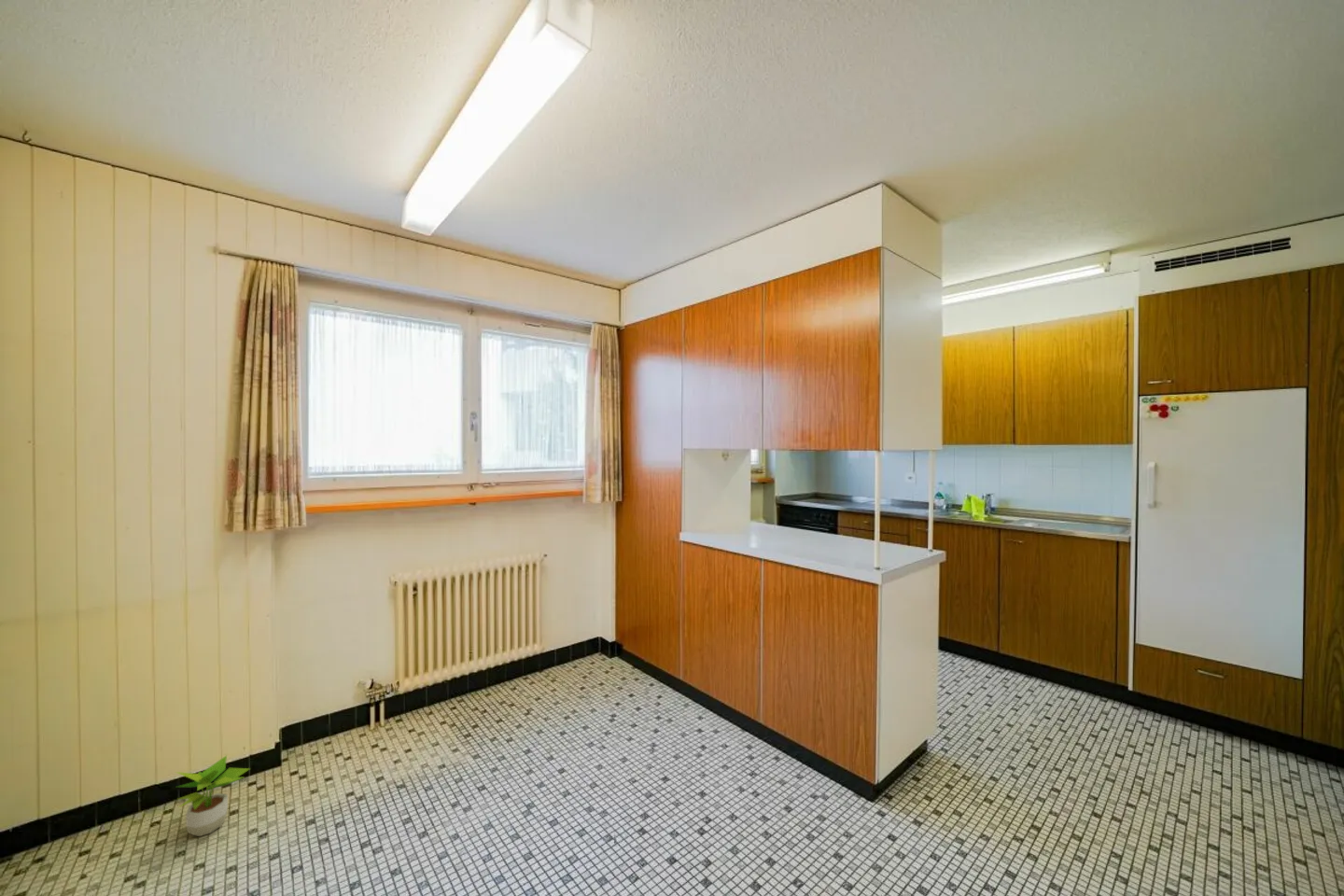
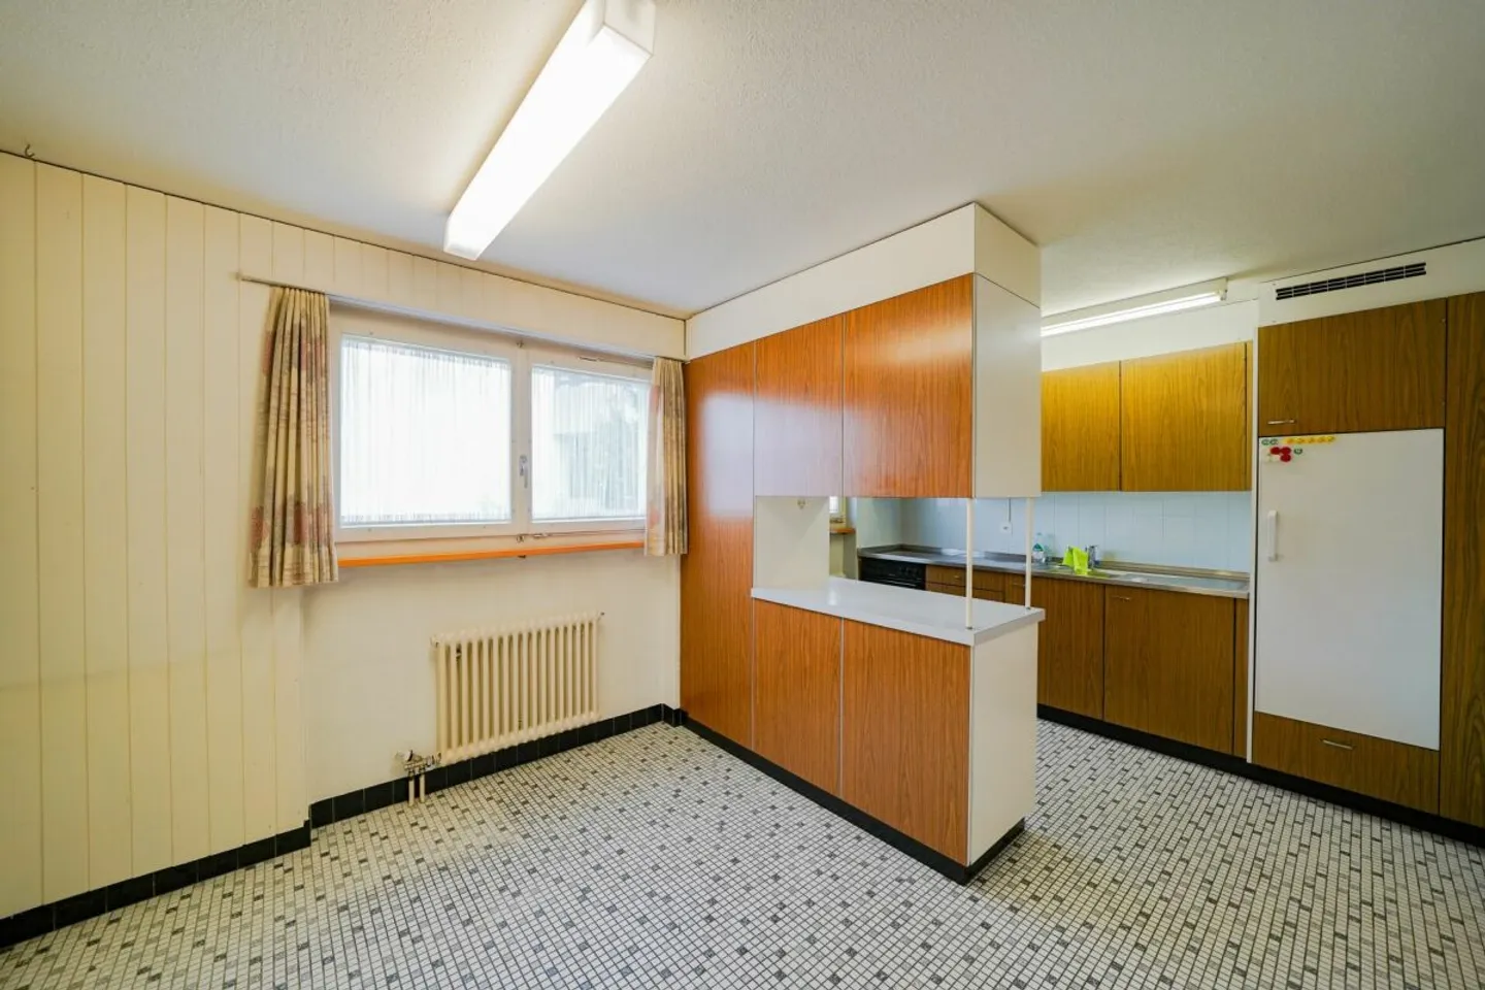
- potted plant (214, 794)
